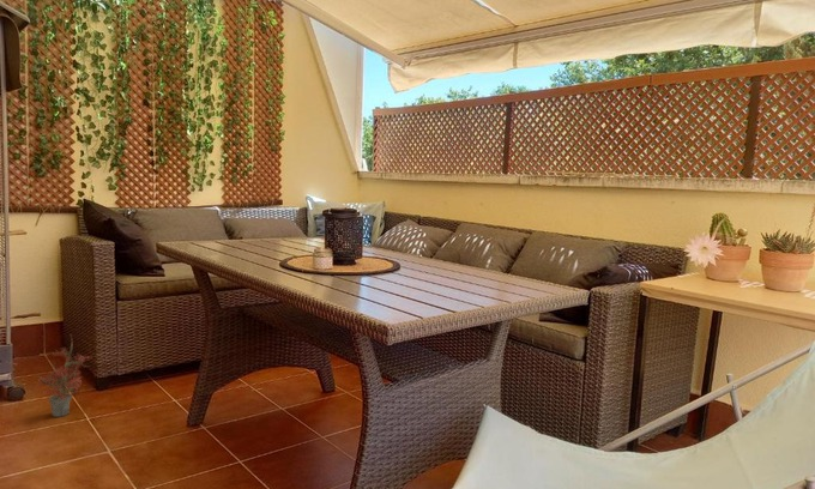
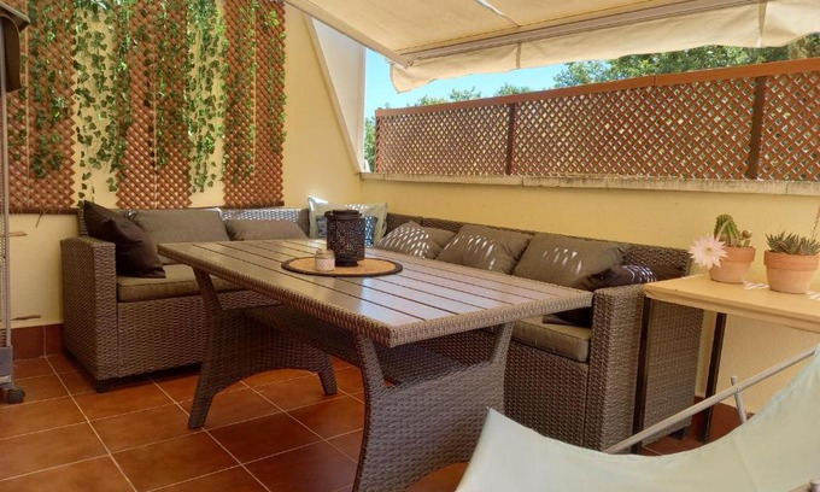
- potted plant (64, 374)
